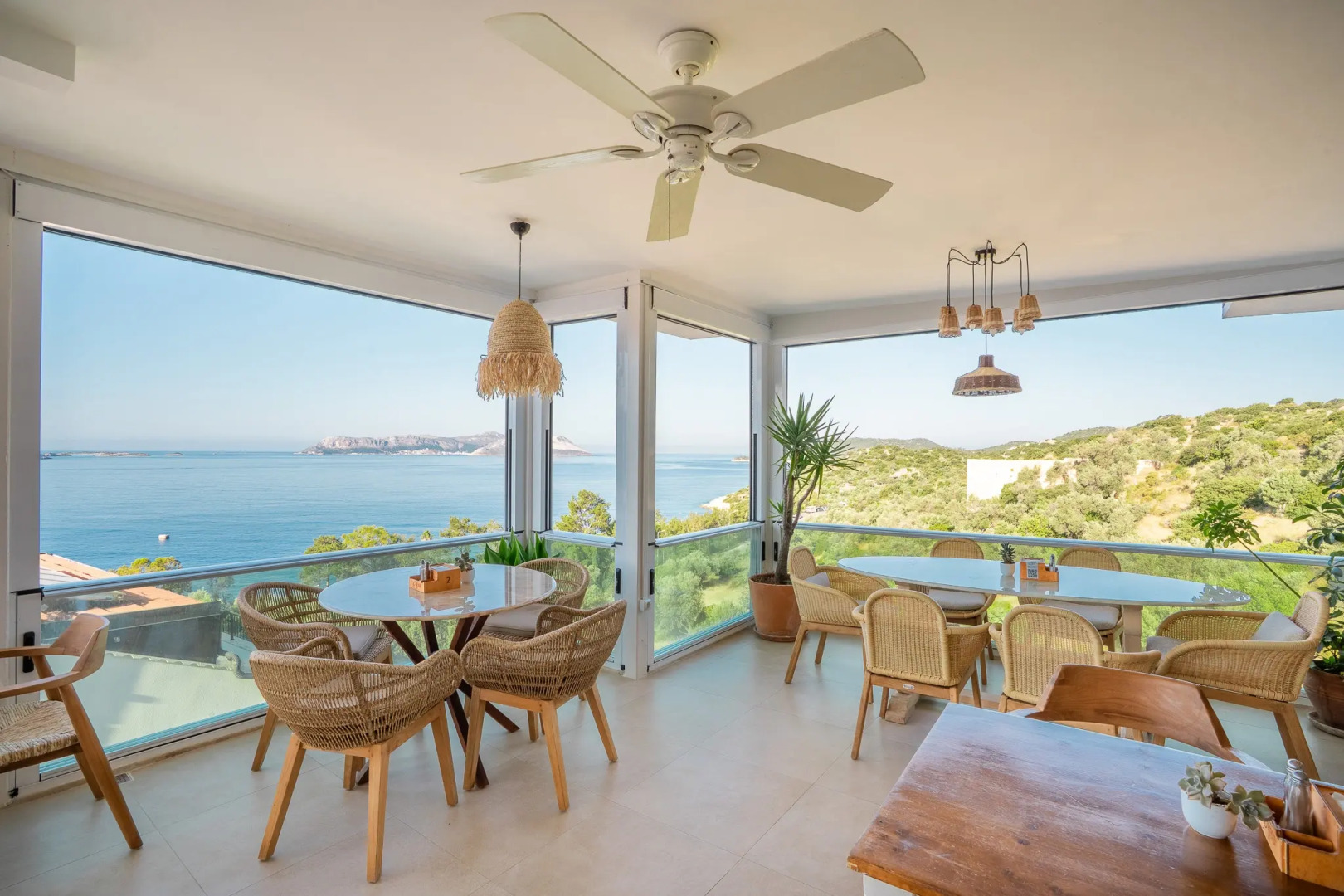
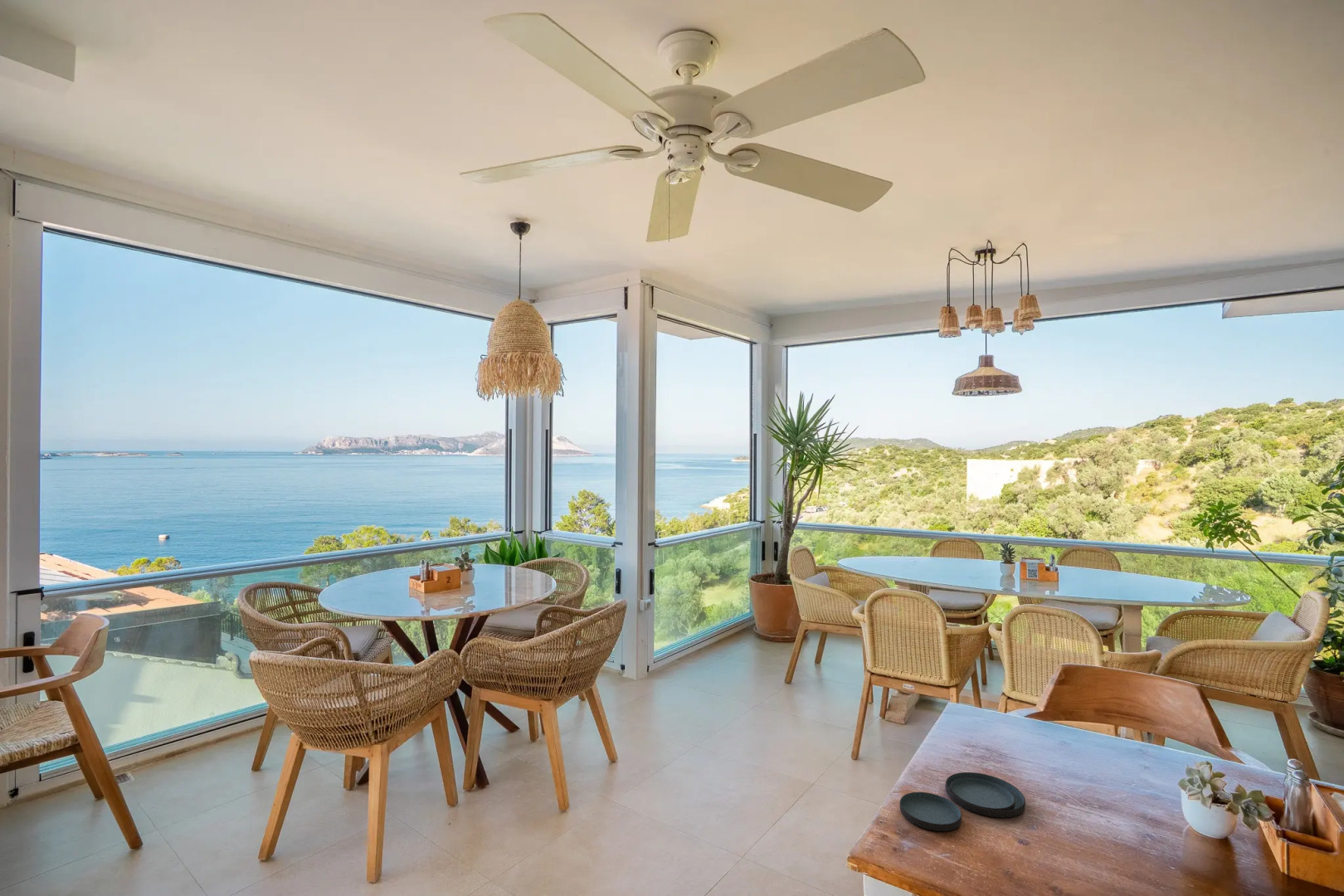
+ plate (964, 802)
